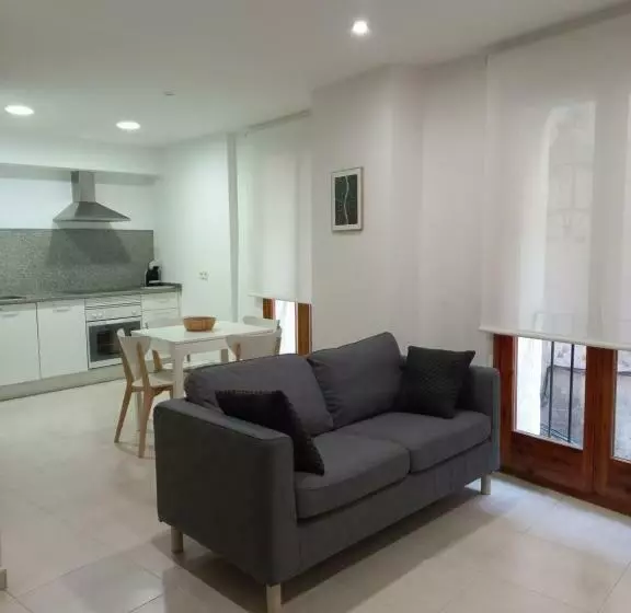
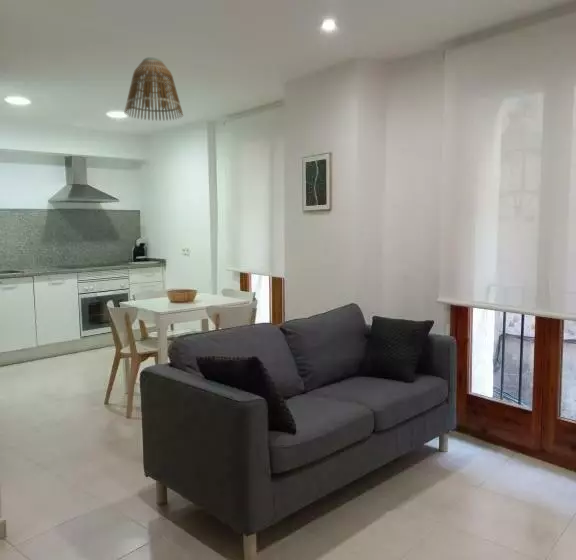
+ lamp shade (152, 87)
